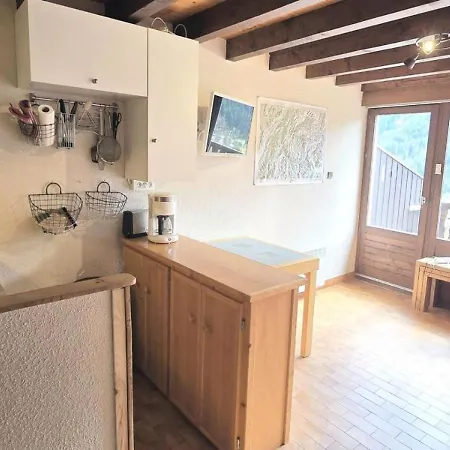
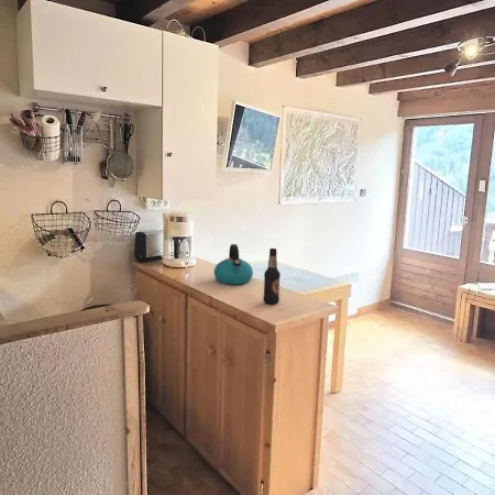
+ kettle (233, 263)
+ bottle (272, 275)
